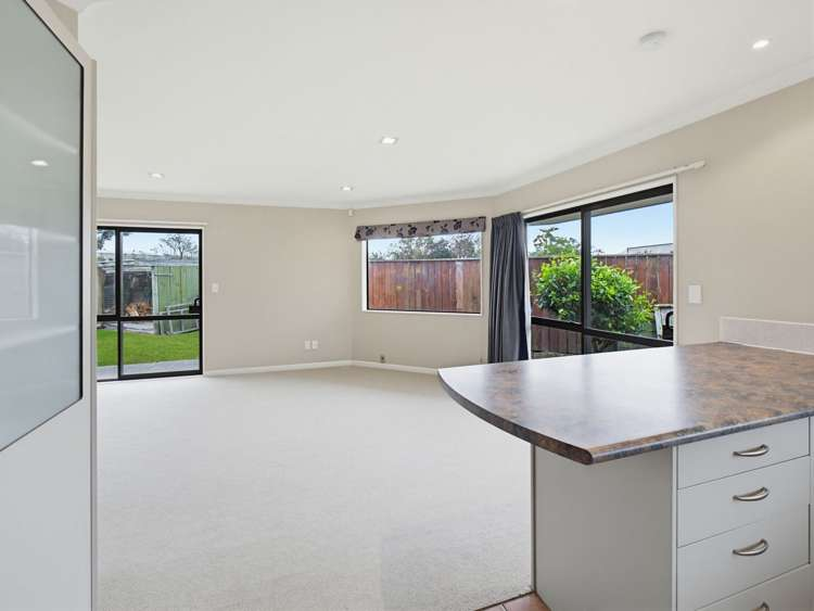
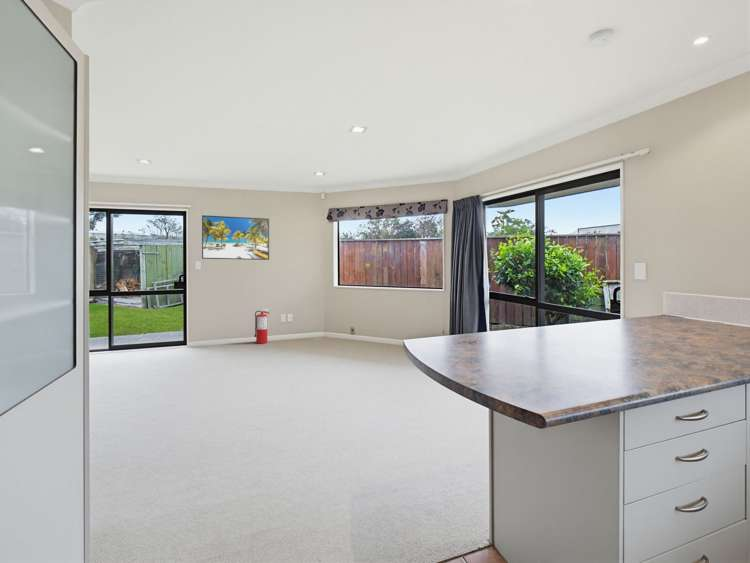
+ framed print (236, 238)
+ fire extinguisher (262, 325)
